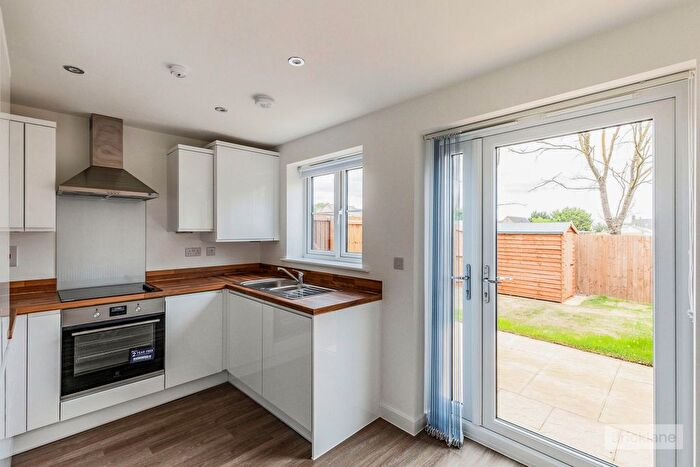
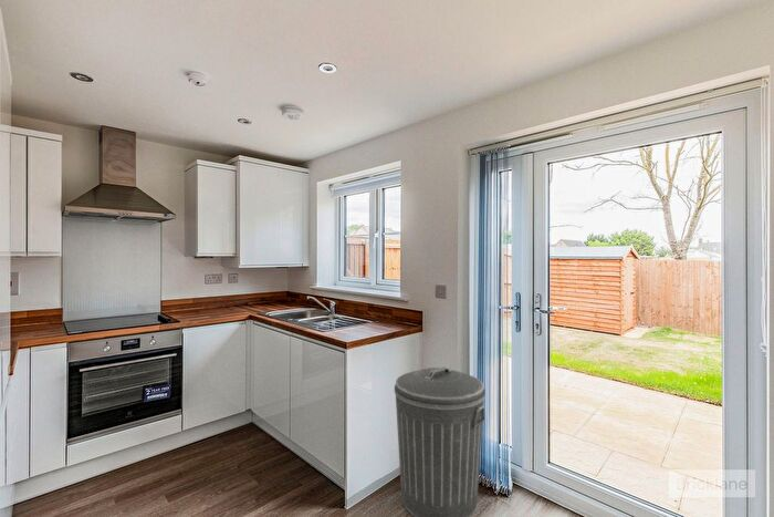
+ trash can (439, 433)
